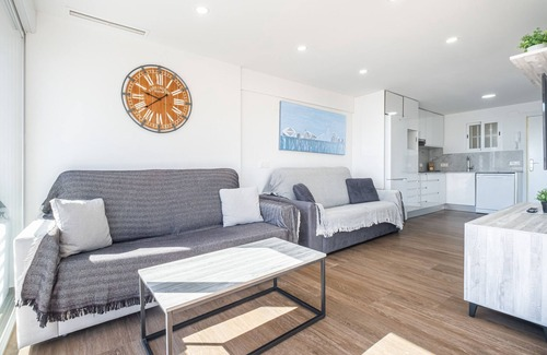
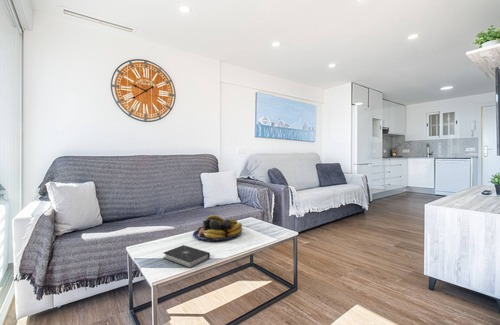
+ fruit bowl (217, 224)
+ book (186, 255)
